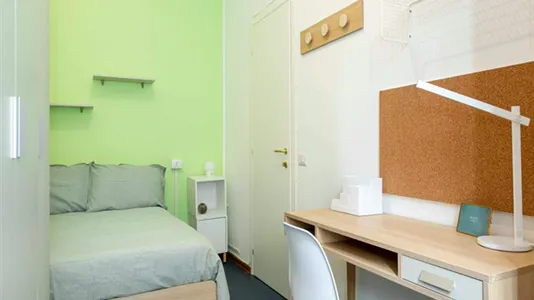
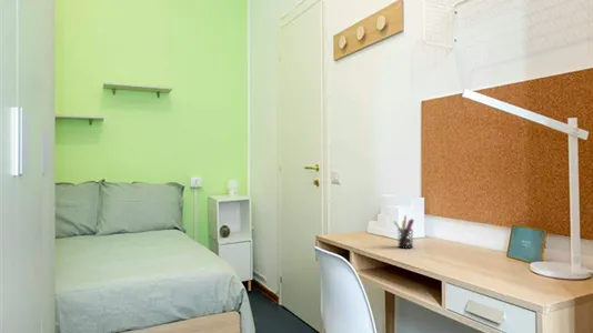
+ pen holder (403, 231)
